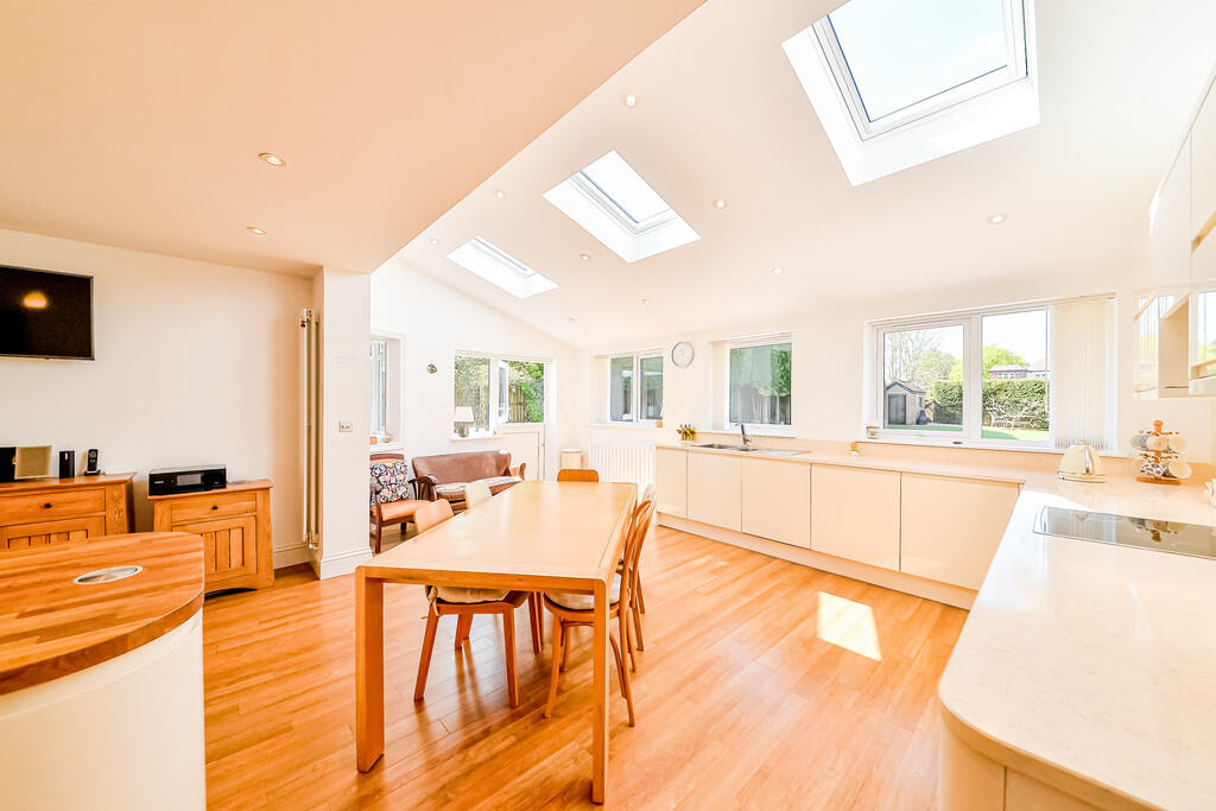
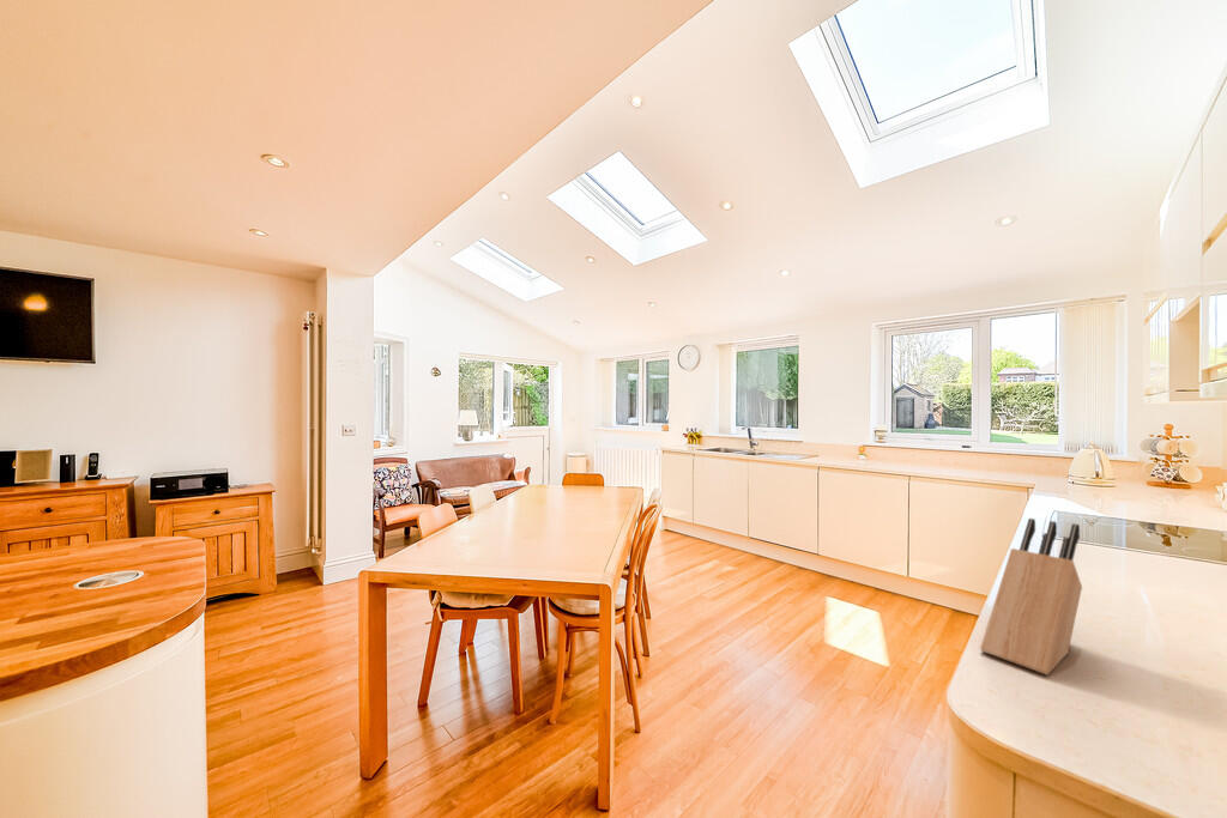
+ knife block (1035, 584)
